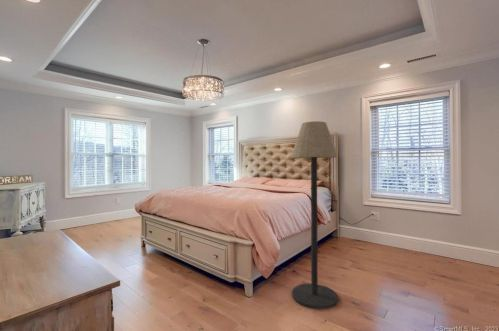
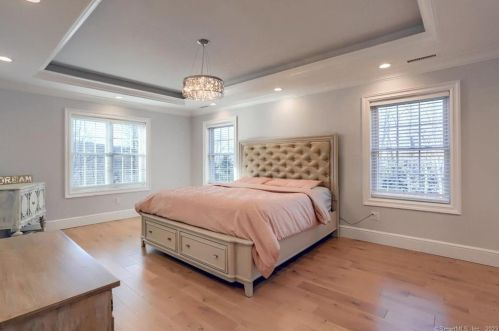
- floor lamp (314, 209)
